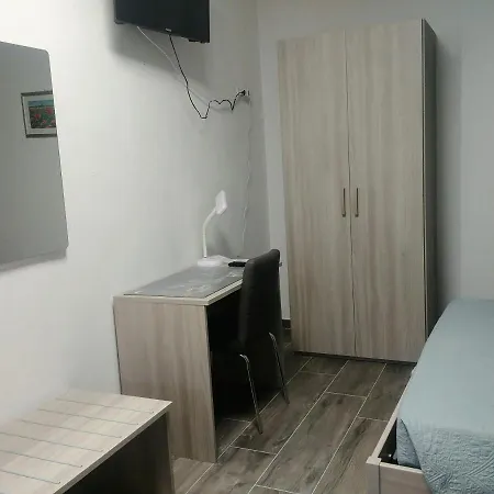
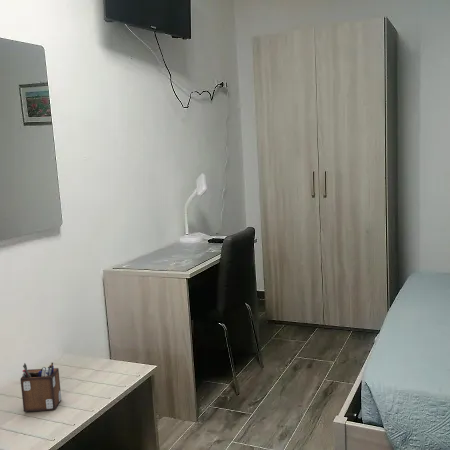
+ desk organizer (40, 383)
